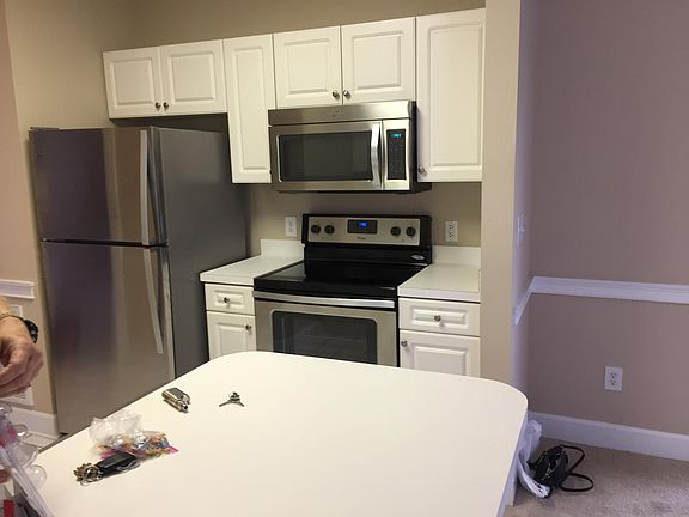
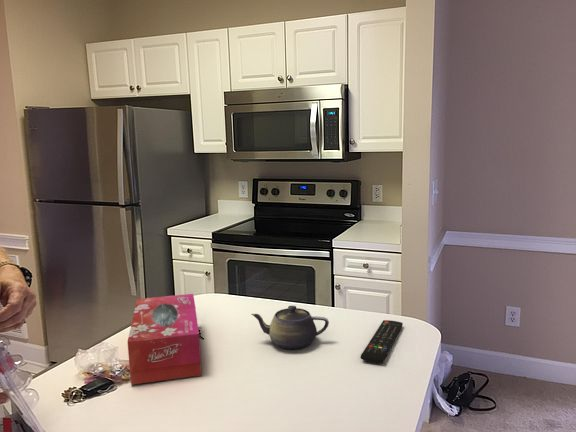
+ teapot (290, 324)
+ tissue box (166, 333)
+ remote control (383, 339)
